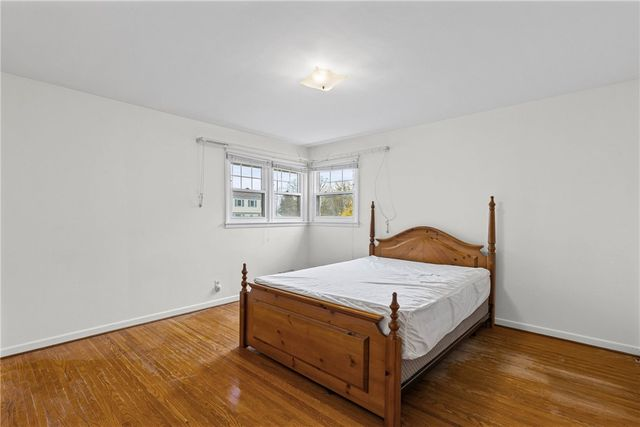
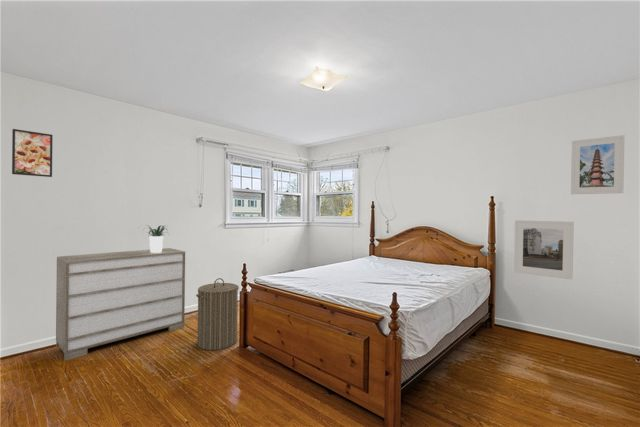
+ potted plant (155, 238)
+ dresser (125, 294)
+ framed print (32, 153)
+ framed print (542, 248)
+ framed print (596, 166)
+ laundry hamper (217, 310)
